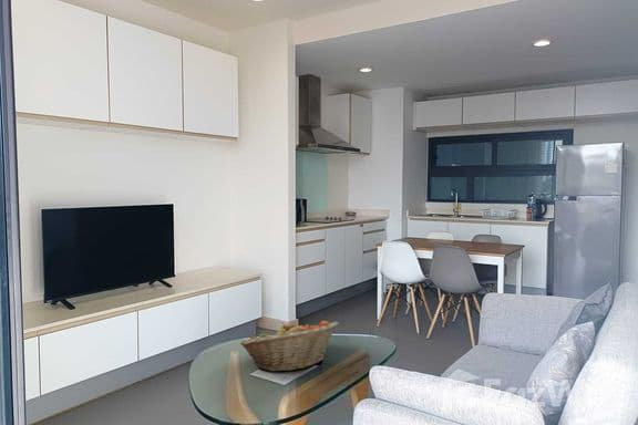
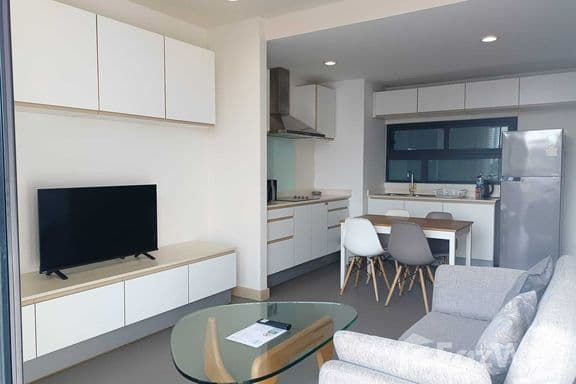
- fruit basket (290, 341)
